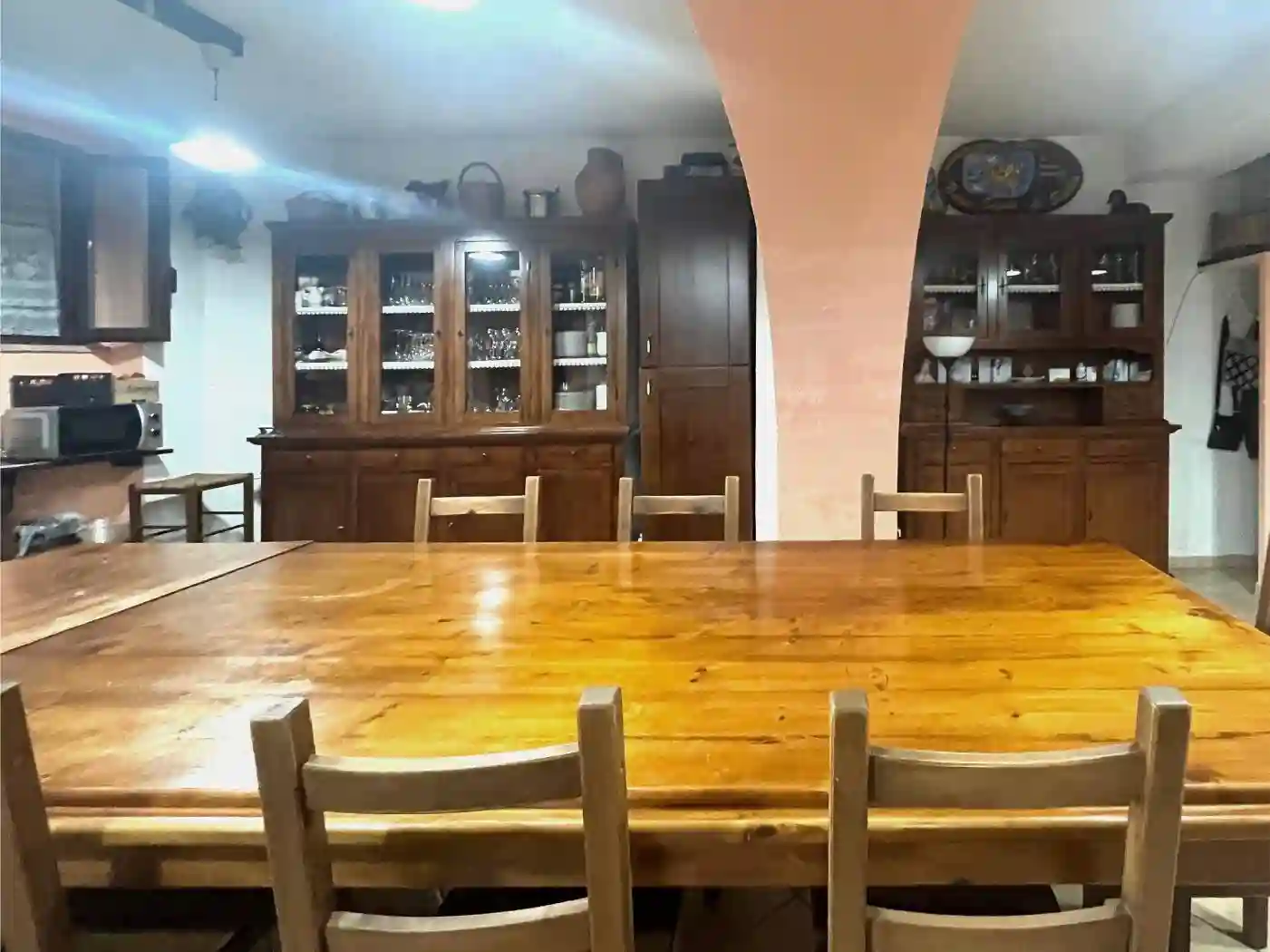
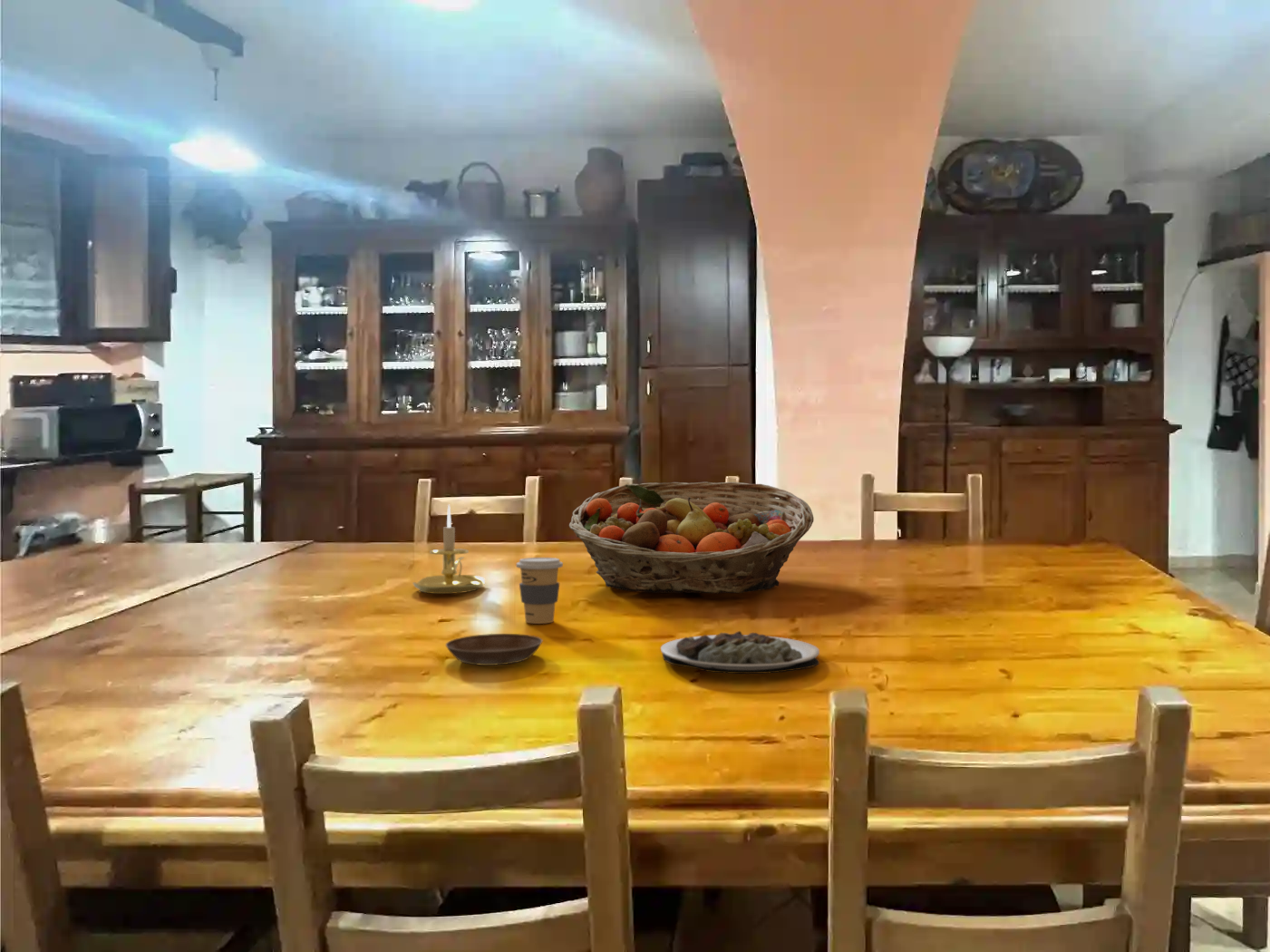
+ fruit basket (690, 534)
+ saucer (494, 650)
+ plate (739, 647)
+ candle holder (451, 546)
+ coffee cup (539, 590)
